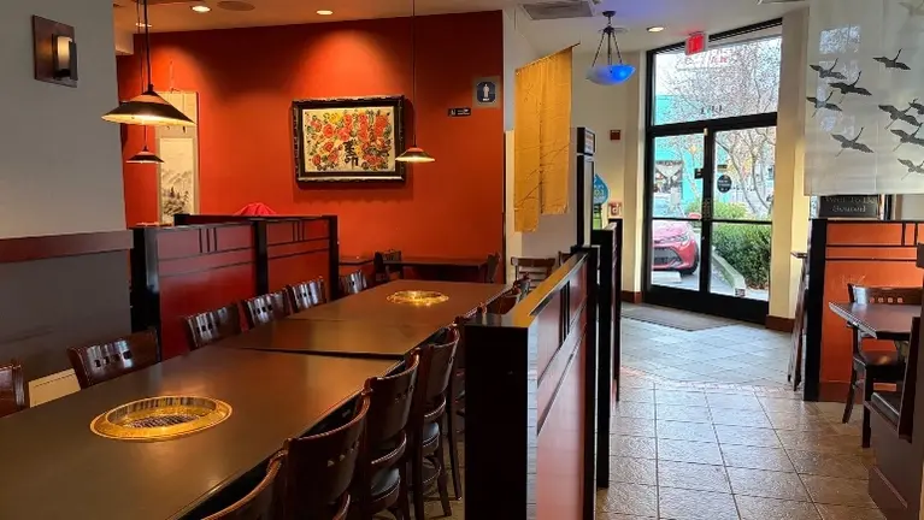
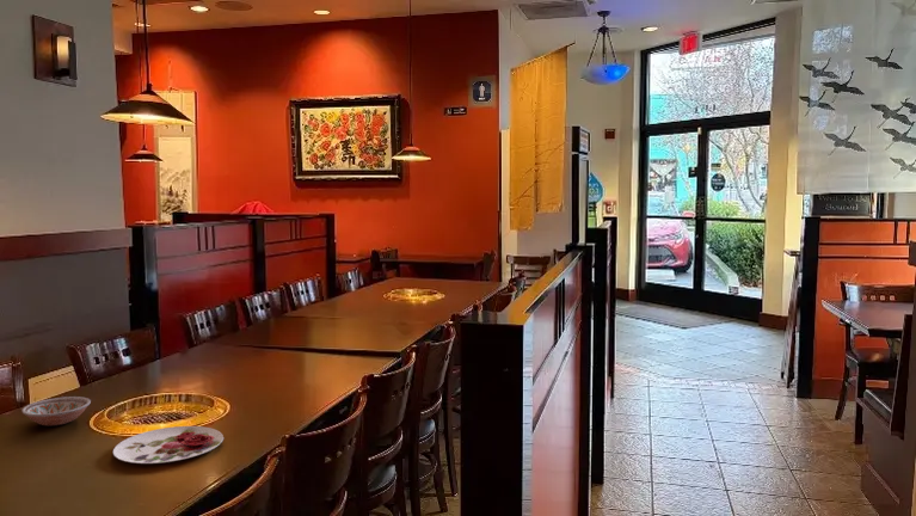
+ plate (170, 442)
+ bowl (57, 413)
